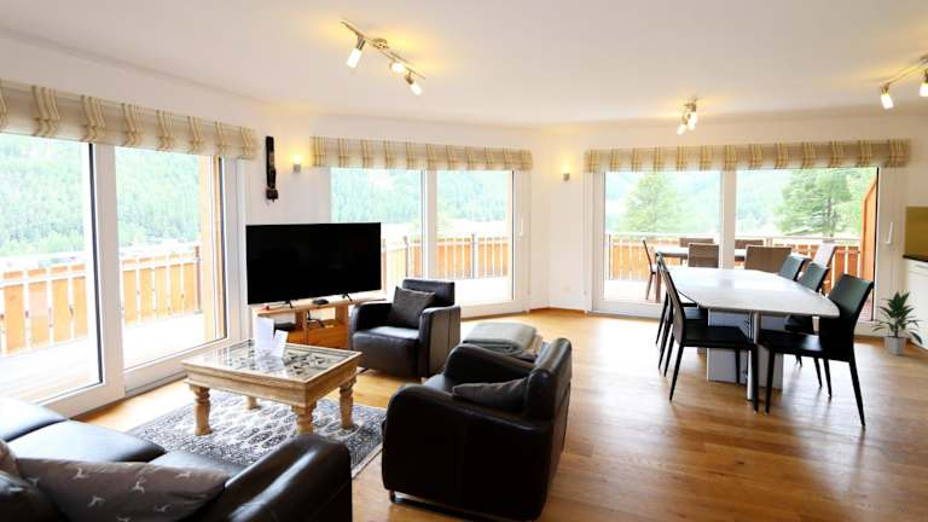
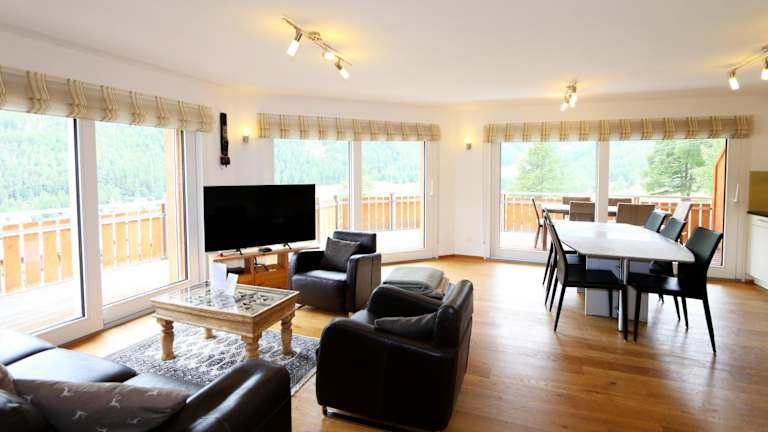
- indoor plant (897, 323)
